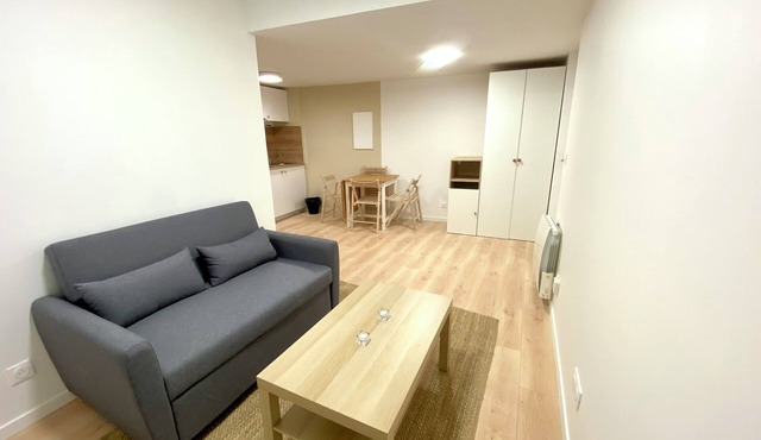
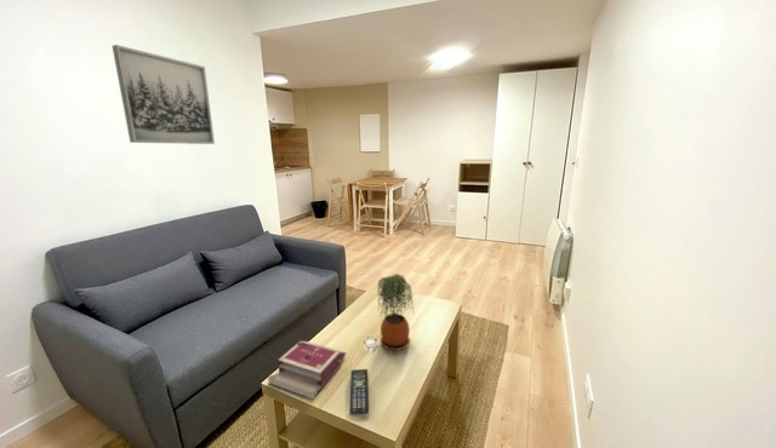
+ potted plant (395, 310)
+ book (309, 363)
+ remote control (359, 389)
+ wall art (170, 100)
